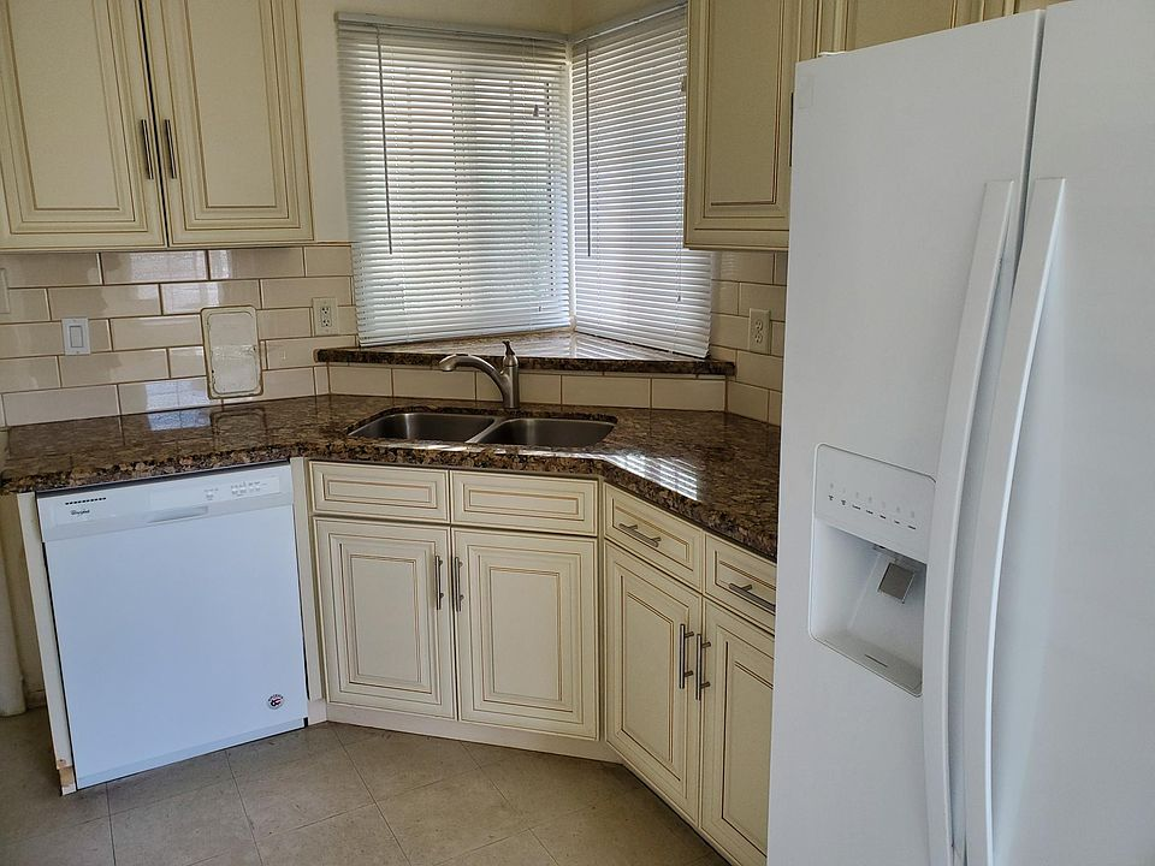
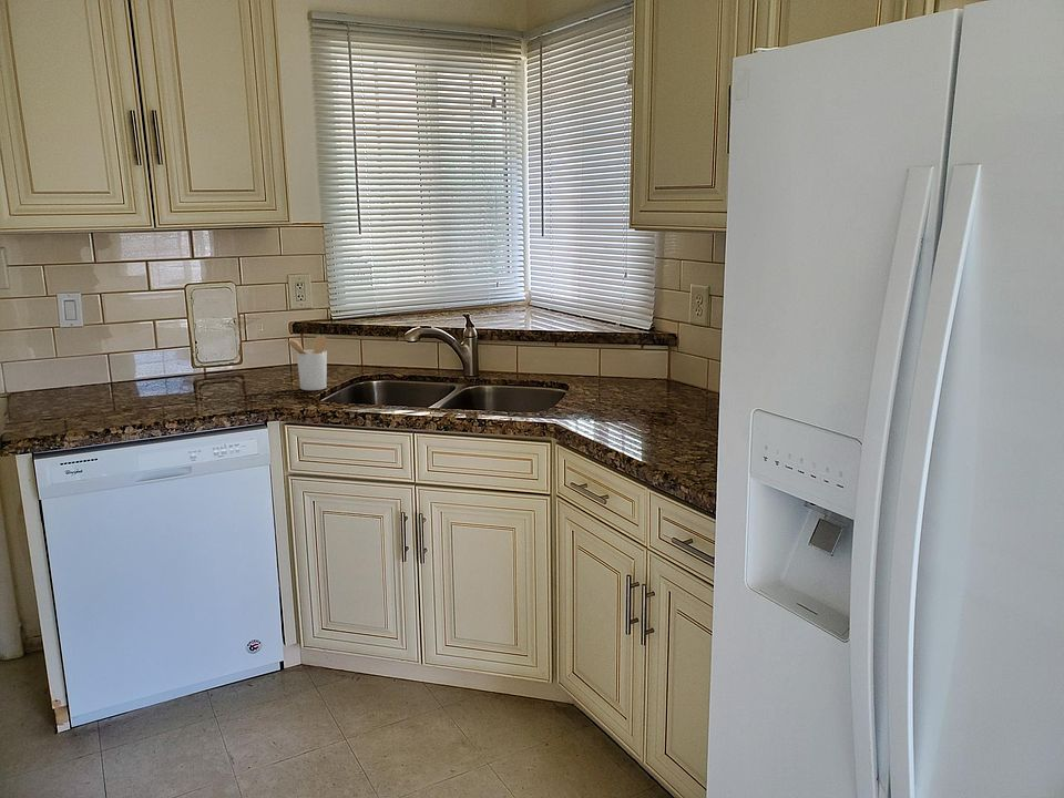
+ utensil holder (306, 361)
